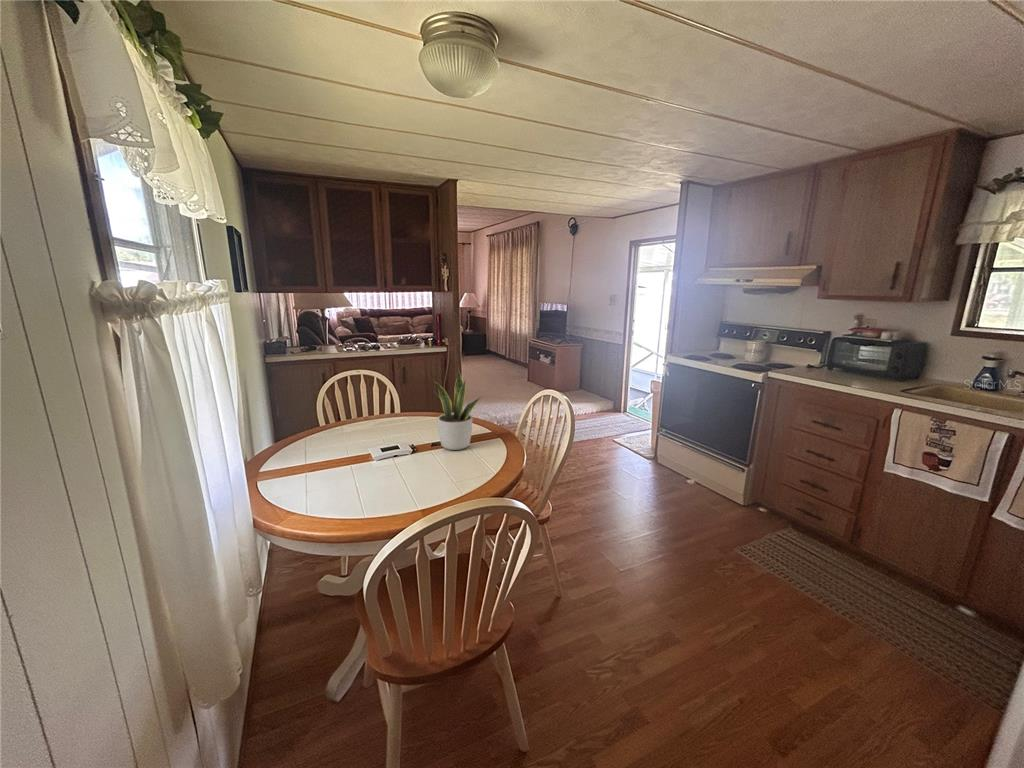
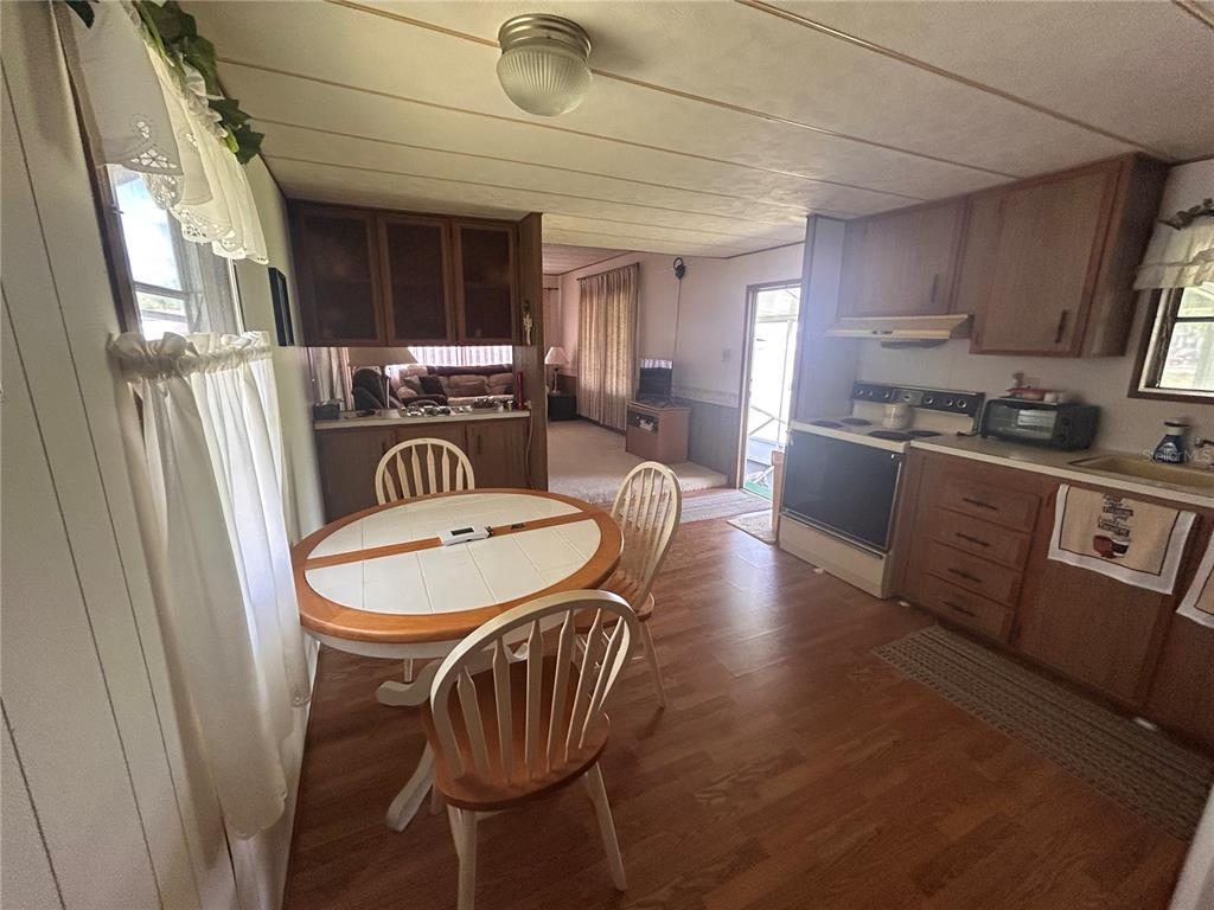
- potted plant (454, 407)
